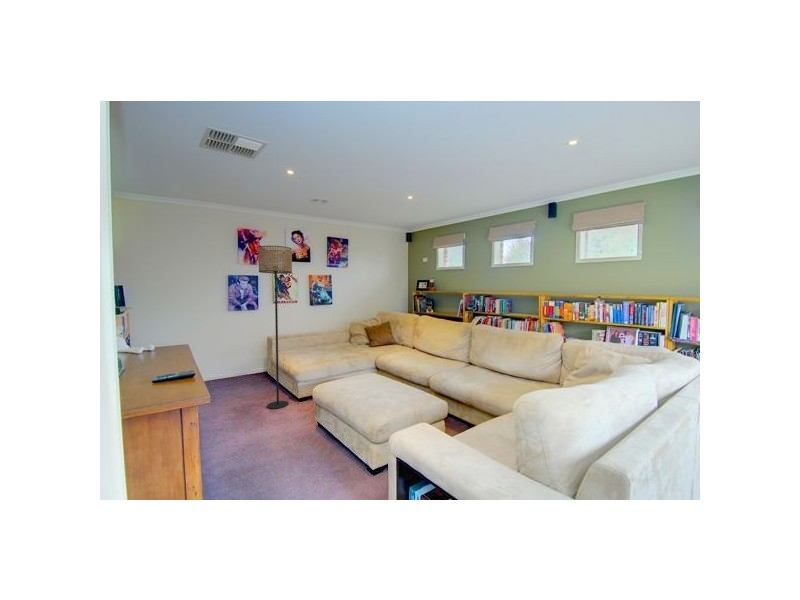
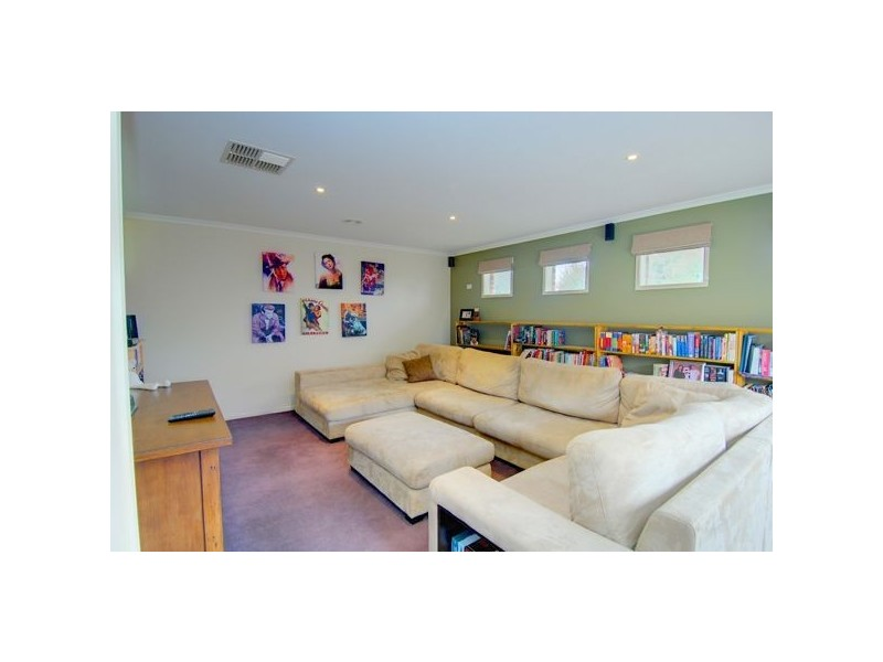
- floor lamp (276, 326)
